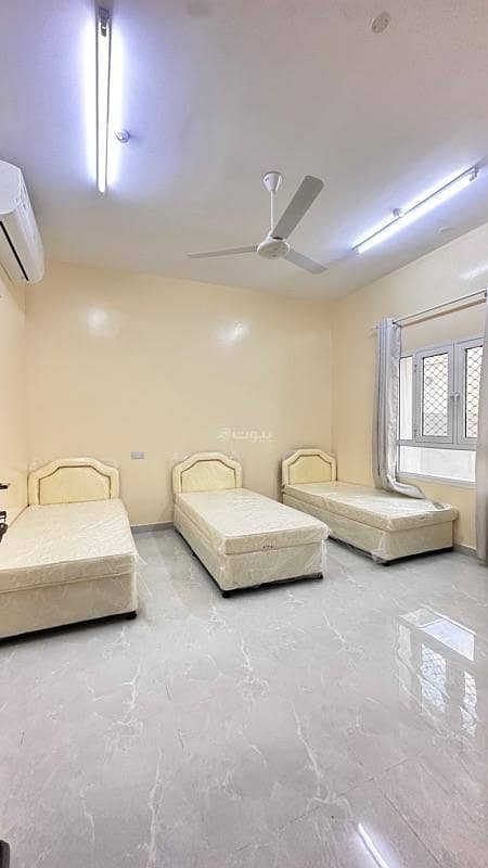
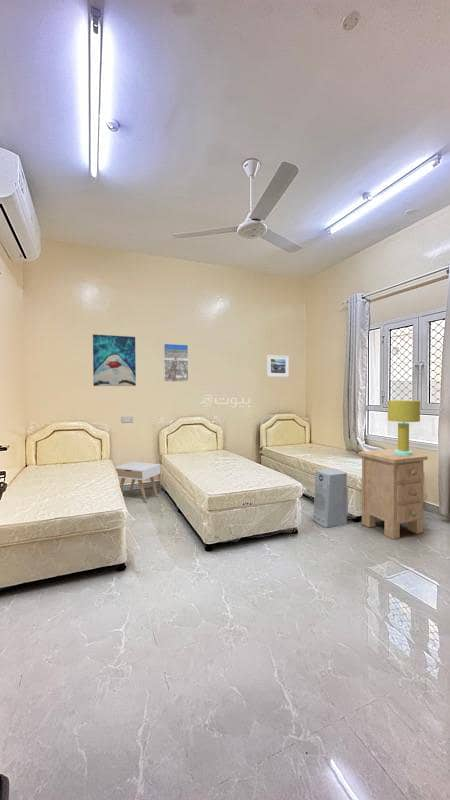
+ air purifier (330, 496)
+ table lamp (403, 427)
+ nightstand (138, 481)
+ wall art (114, 360)
+ nightstand (393, 491)
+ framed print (278, 366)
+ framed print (176, 363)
